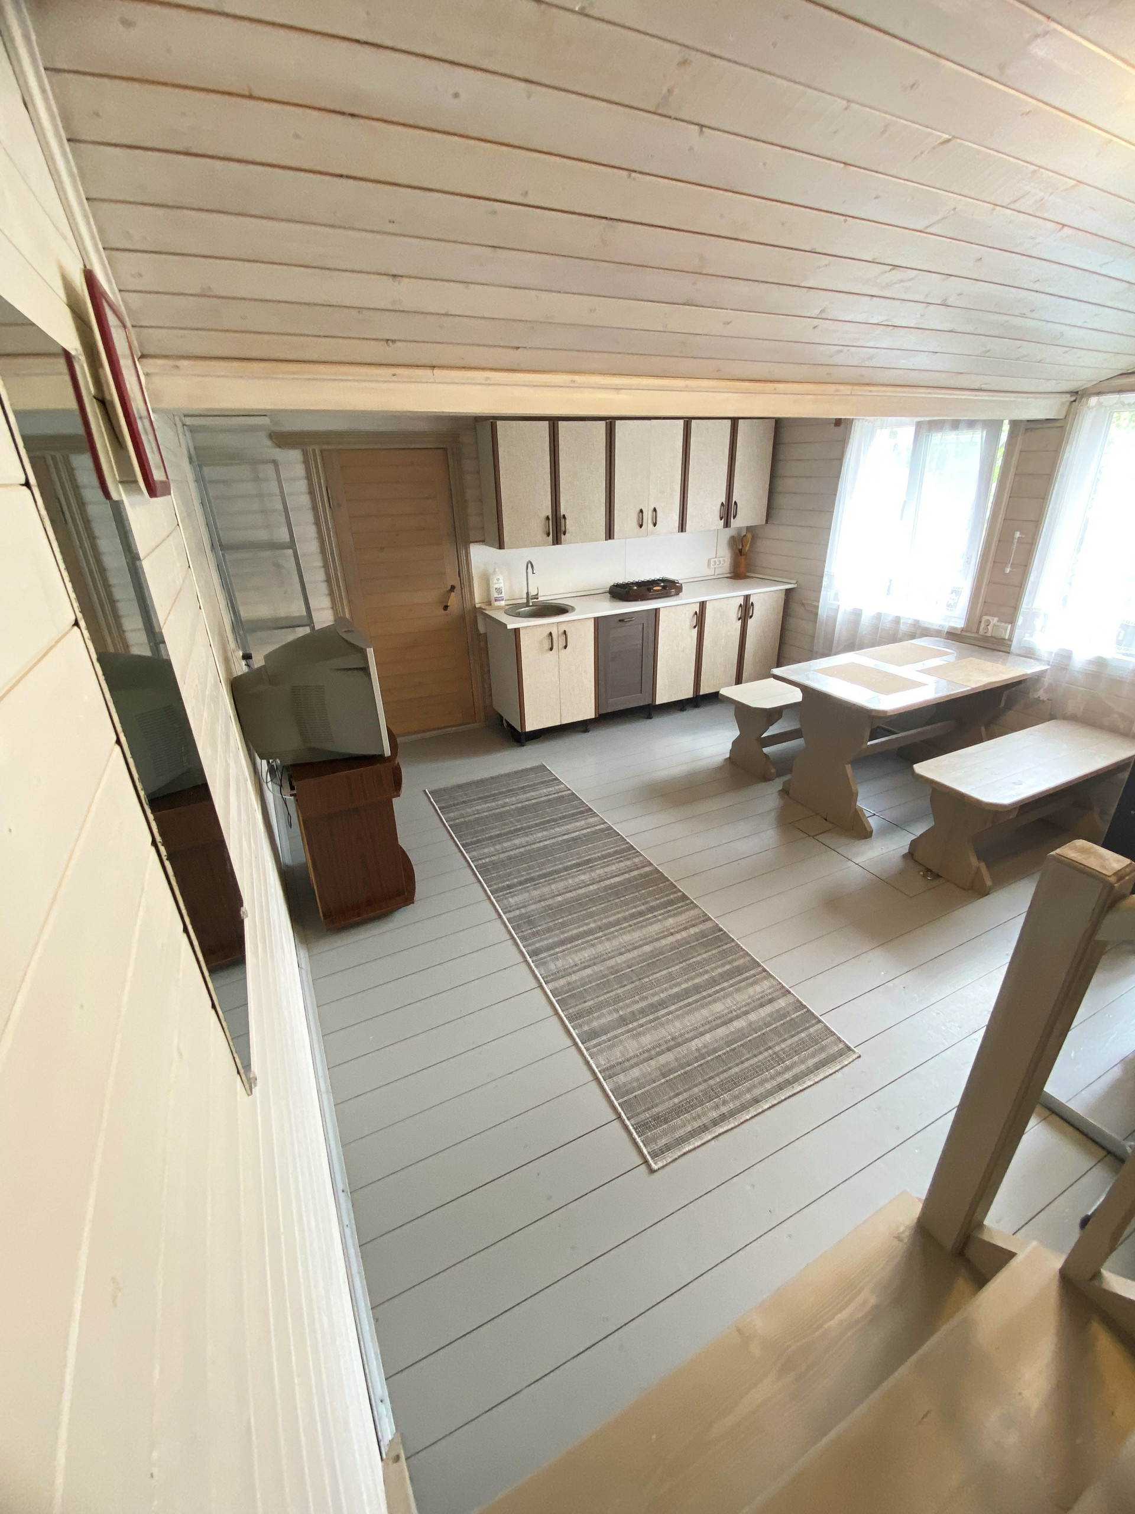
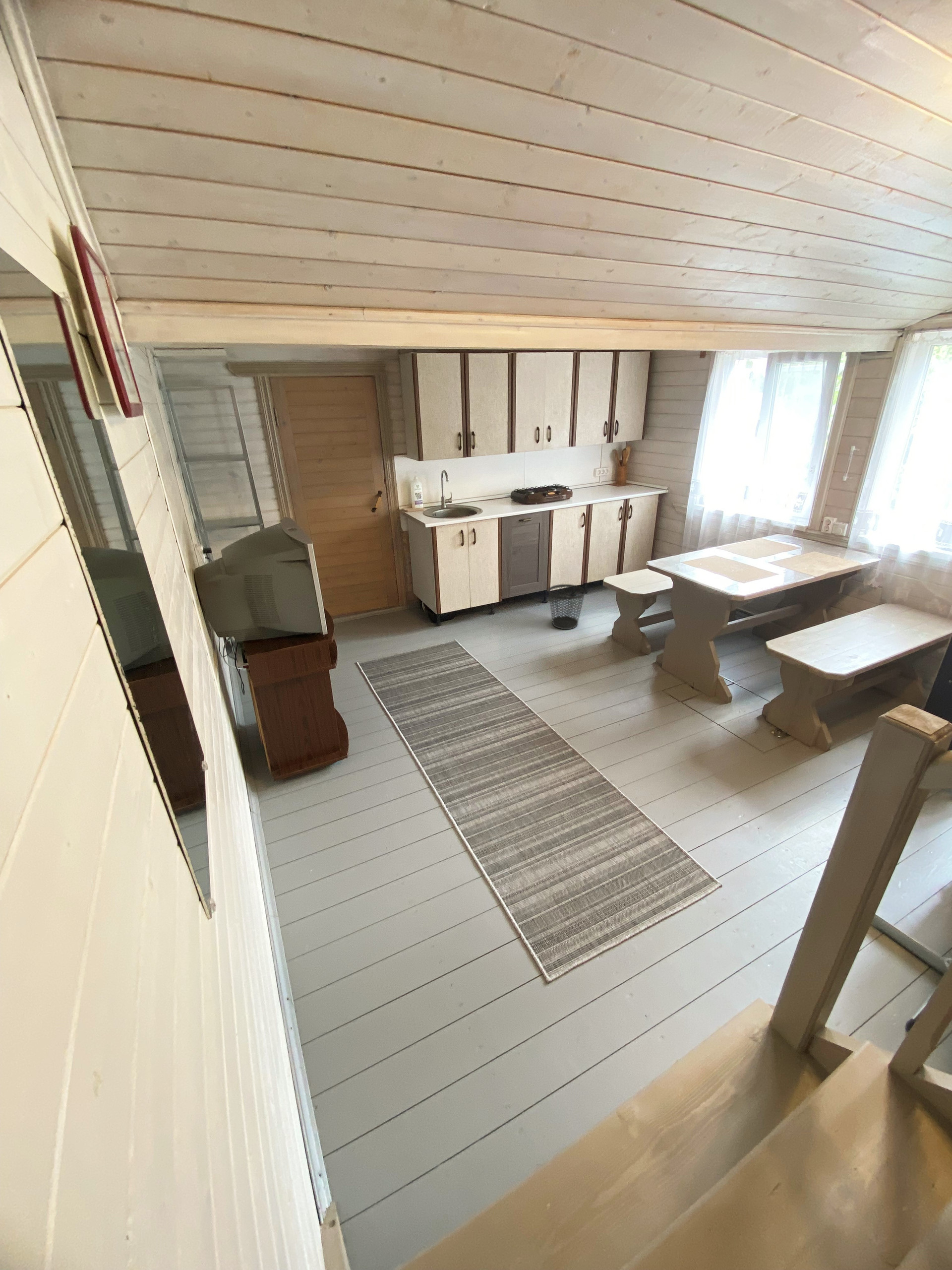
+ wastebasket (566, 607)
